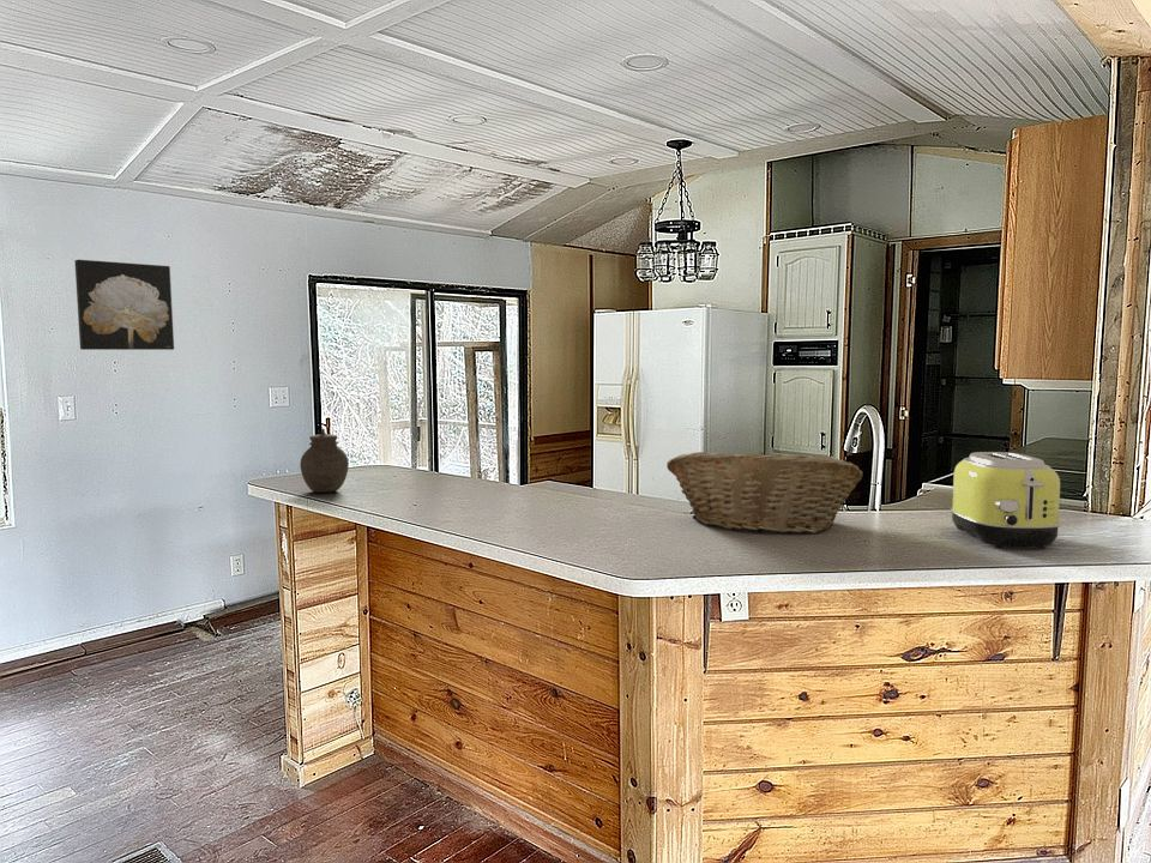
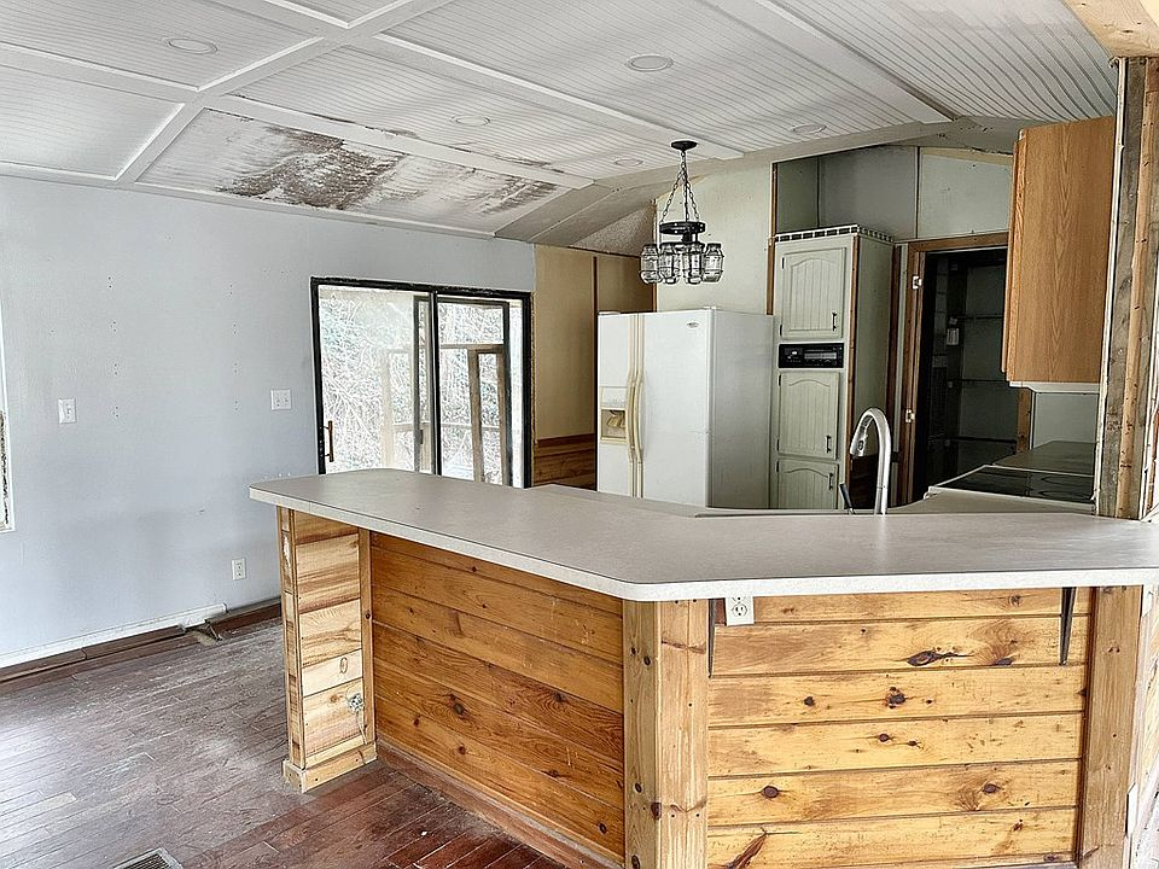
- jar (324, 459)
- wall art (126, 306)
- fruit basket (761, 484)
- toaster (1006, 497)
